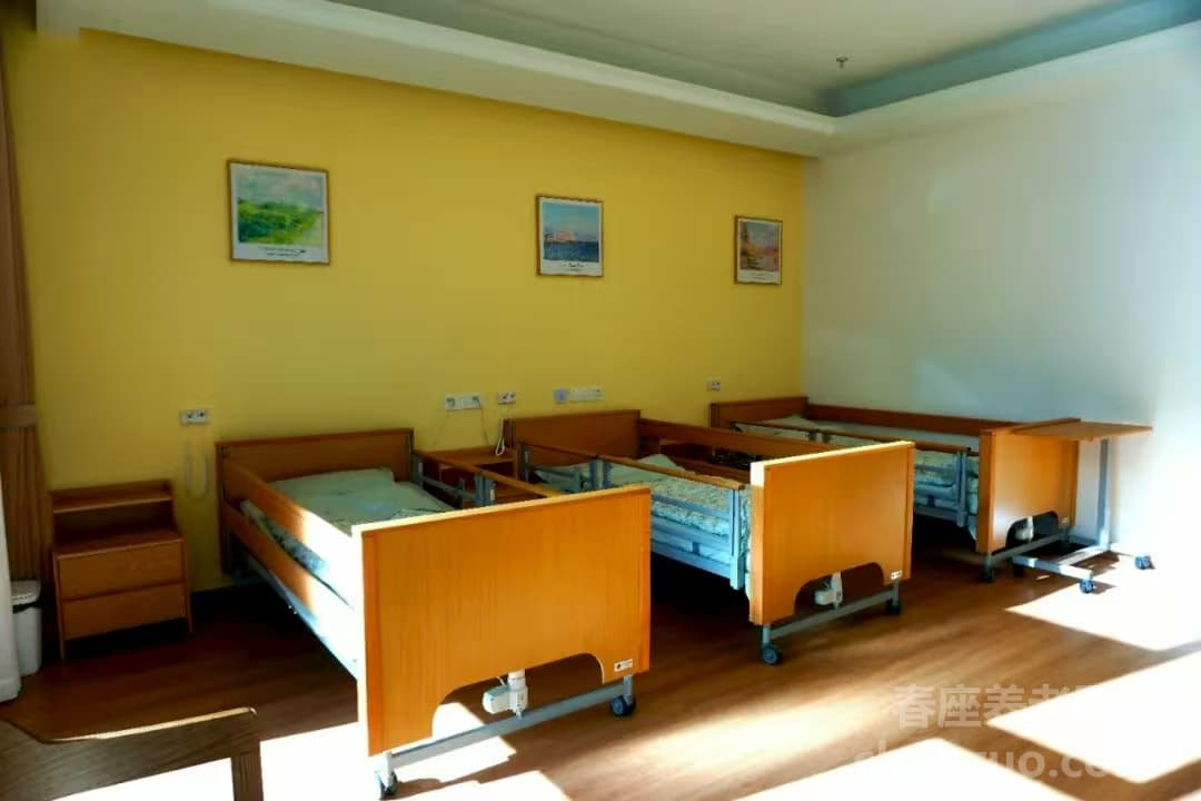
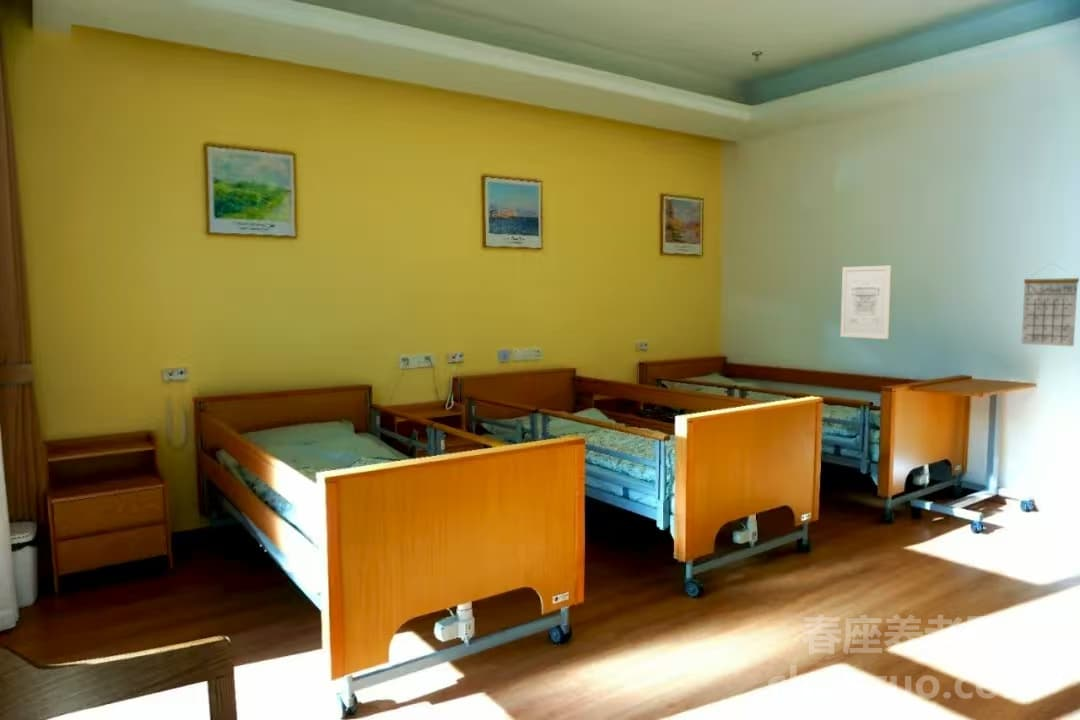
+ calendar (1049, 304)
+ wall art (865, 302)
